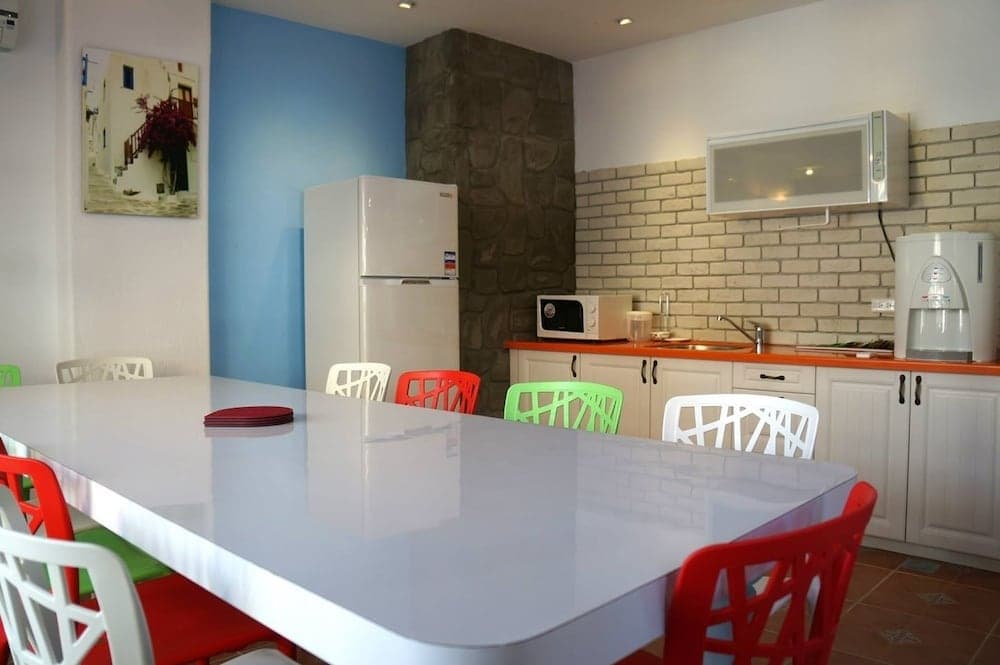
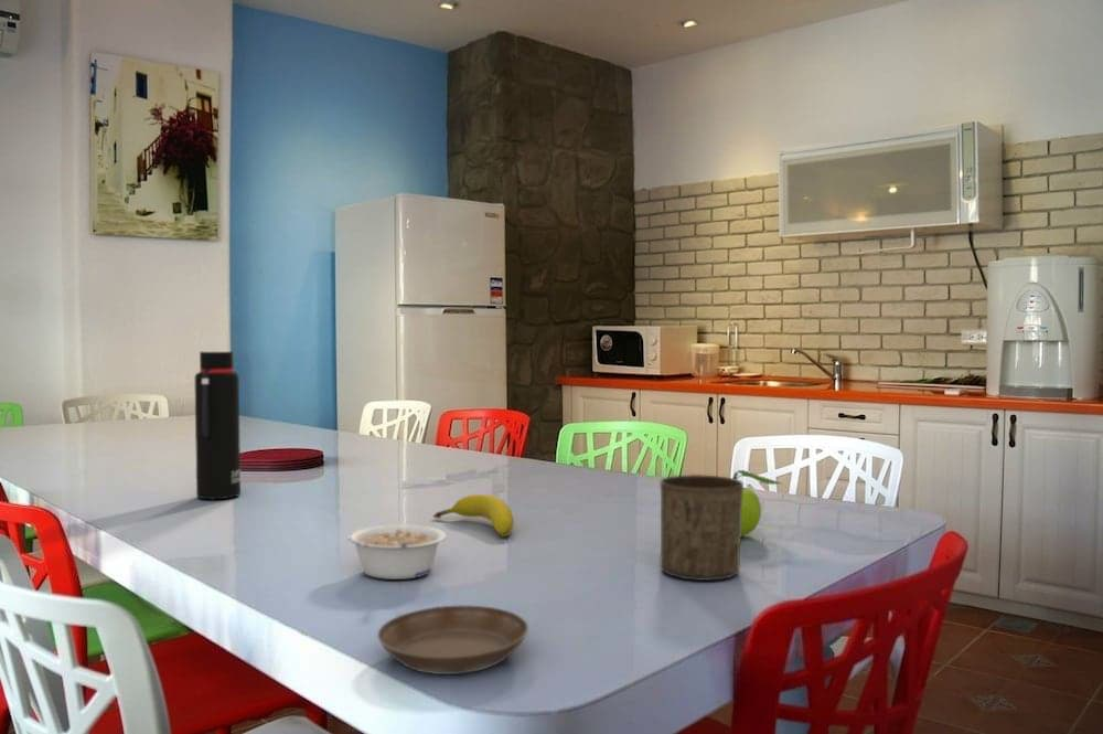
+ fruit (742, 503)
+ water bottle (215, 424)
+ legume (399, 550)
+ saucer (453, 641)
+ cup (700, 525)
+ fruit (483, 511)
